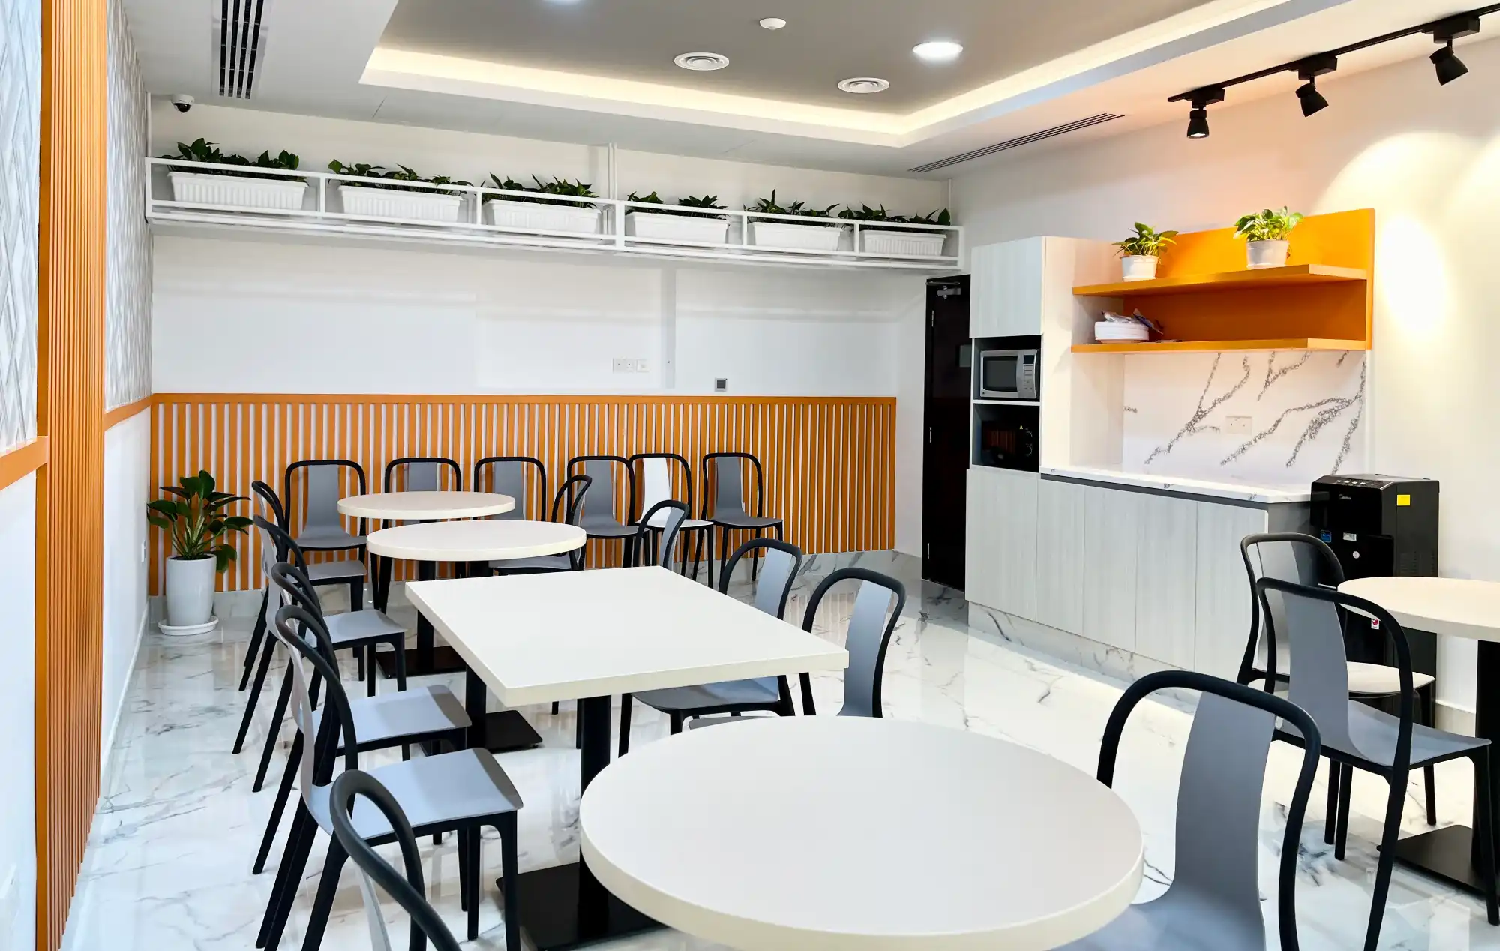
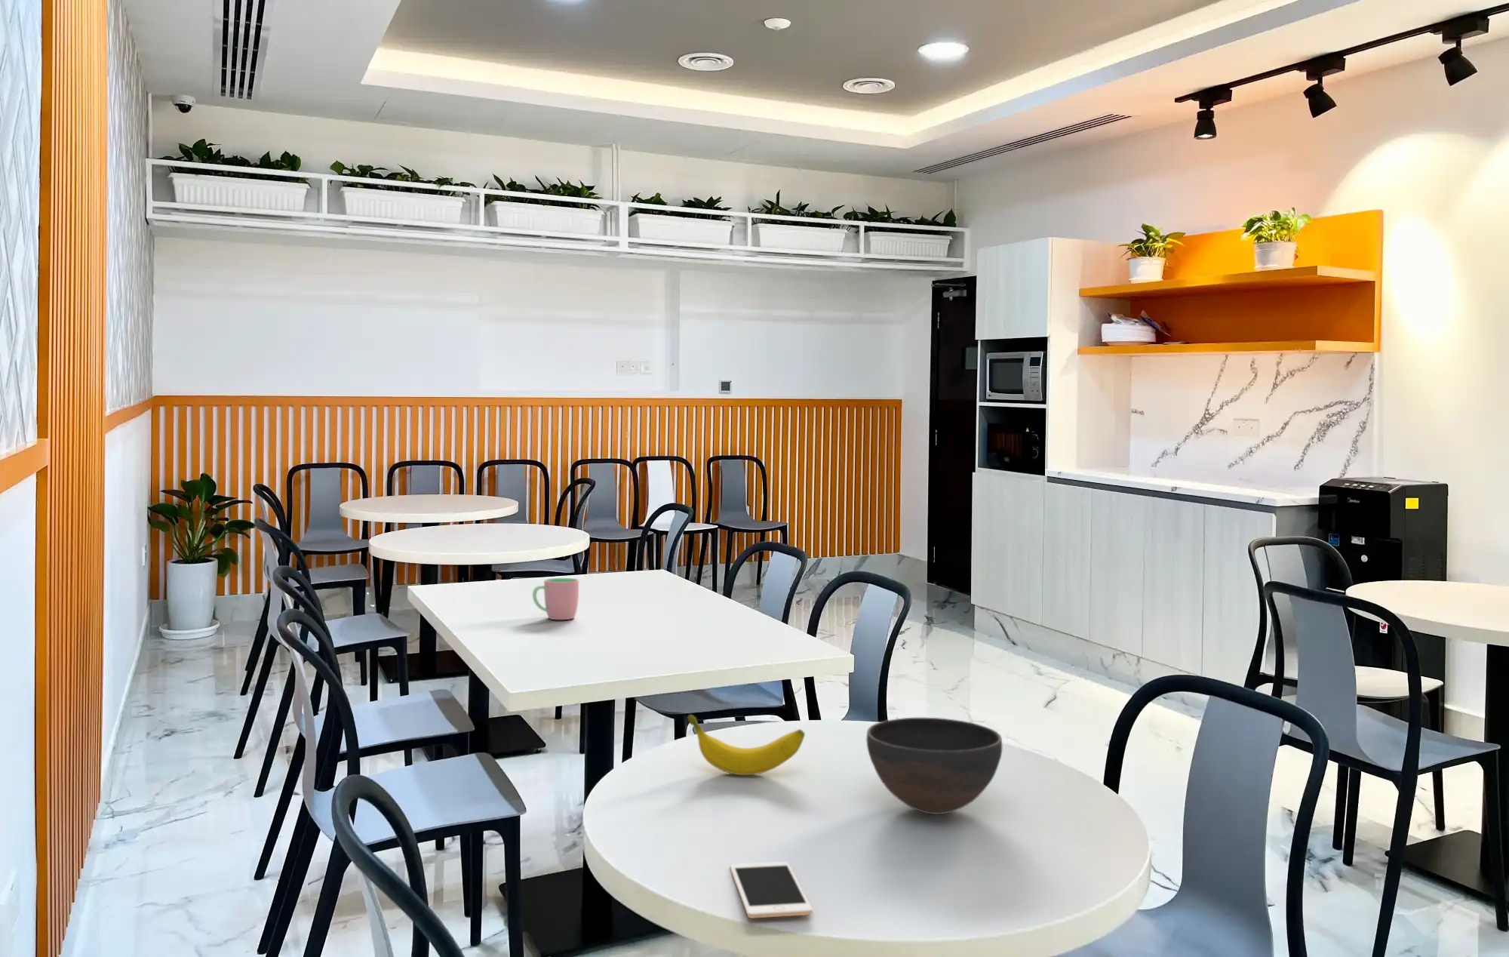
+ banana (746, 748)
+ cell phone (769, 889)
+ cup (555, 600)
+ bowl (934, 771)
